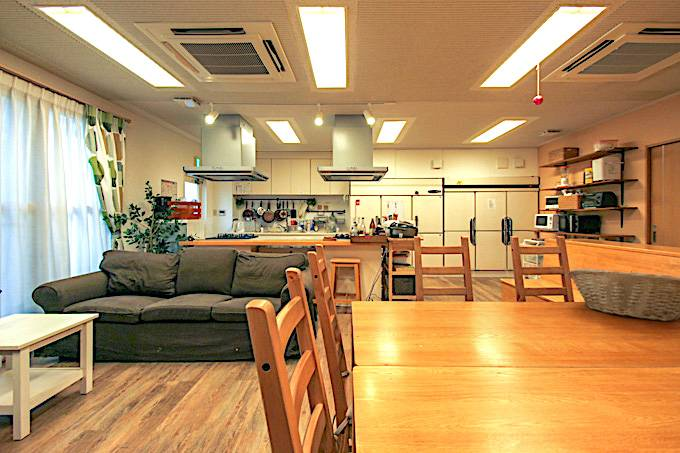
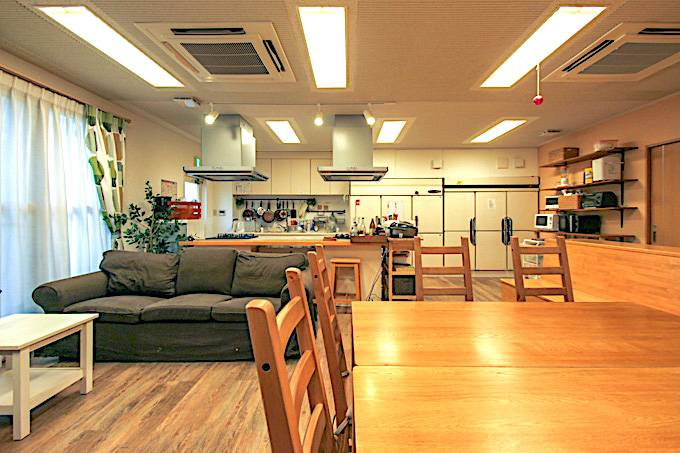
- fruit basket (629, 289)
